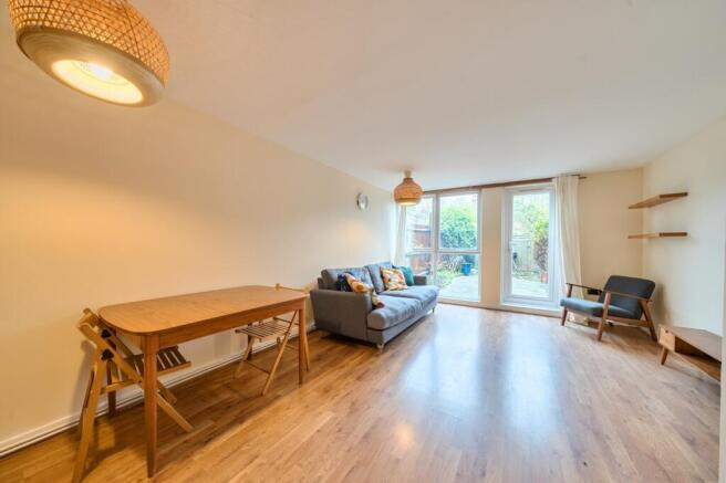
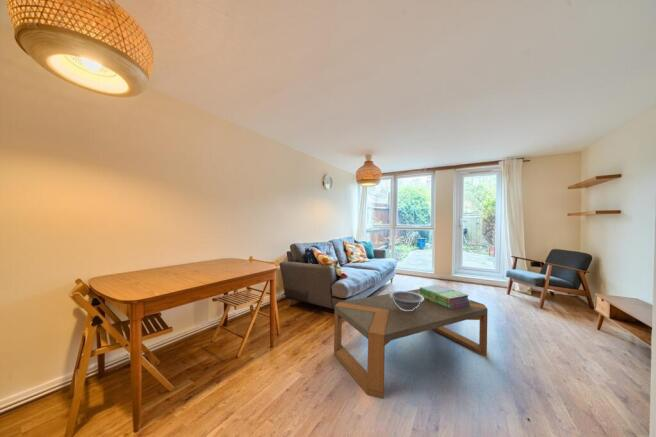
+ coffee table (410, 328)
+ stack of books (443, 295)
+ decorative bowl (406, 302)
